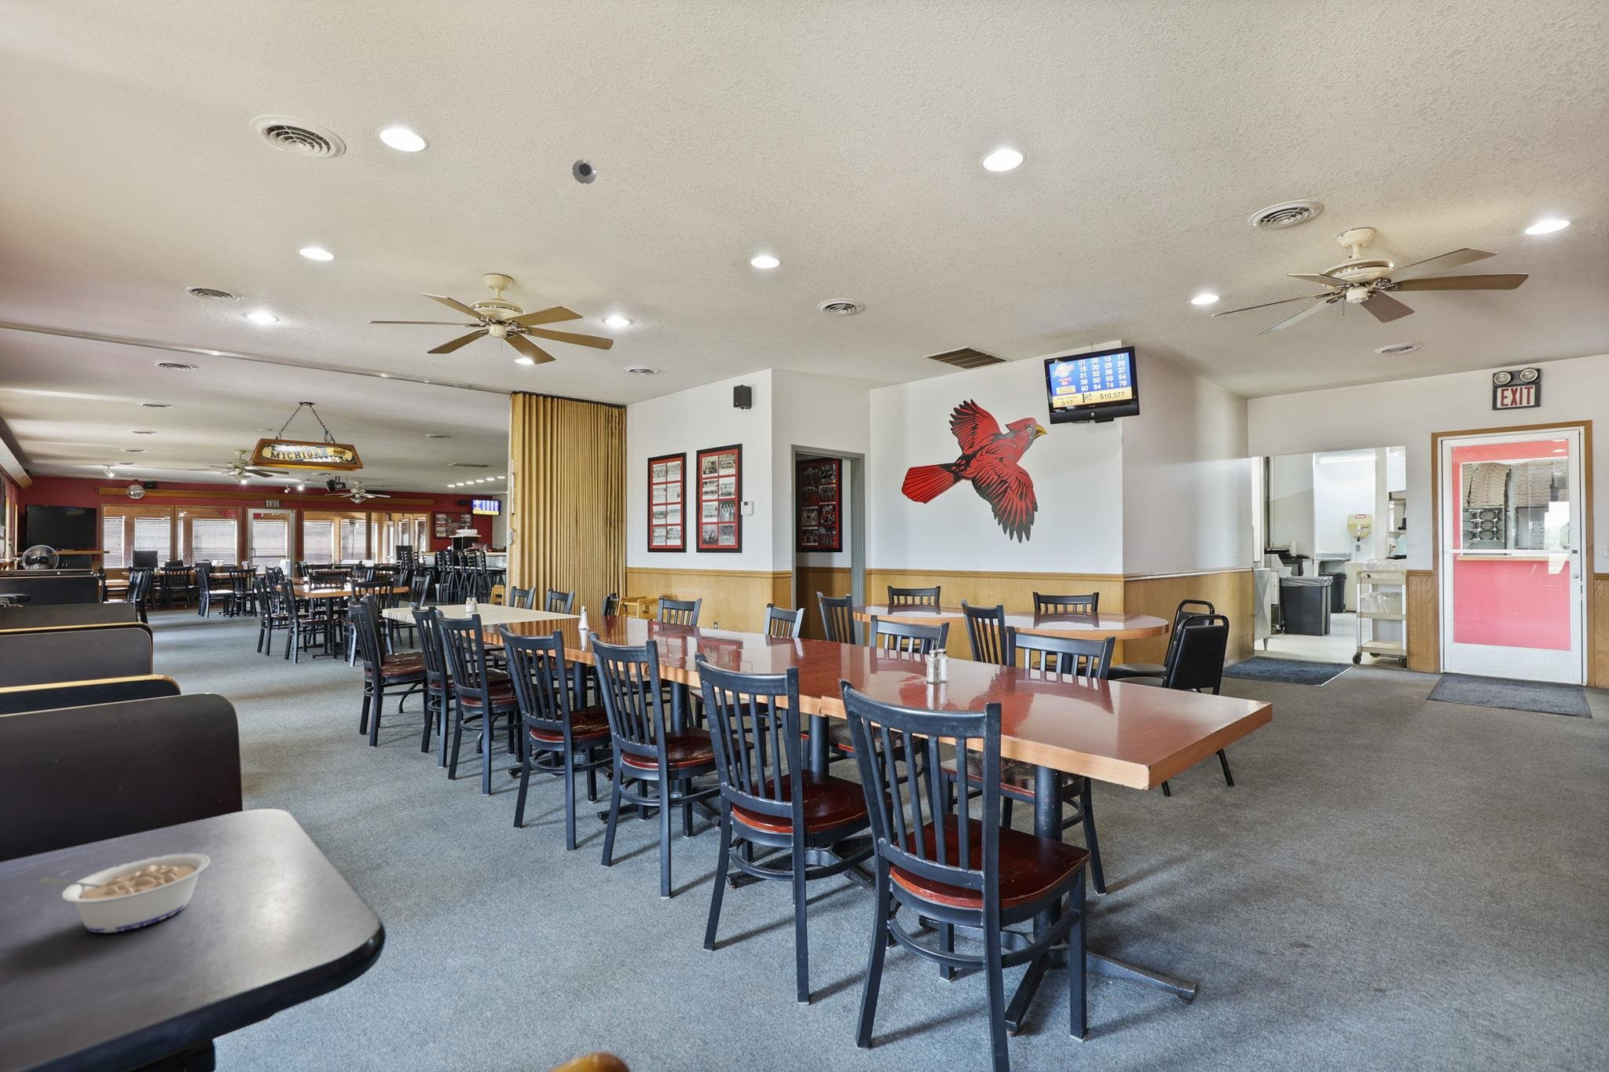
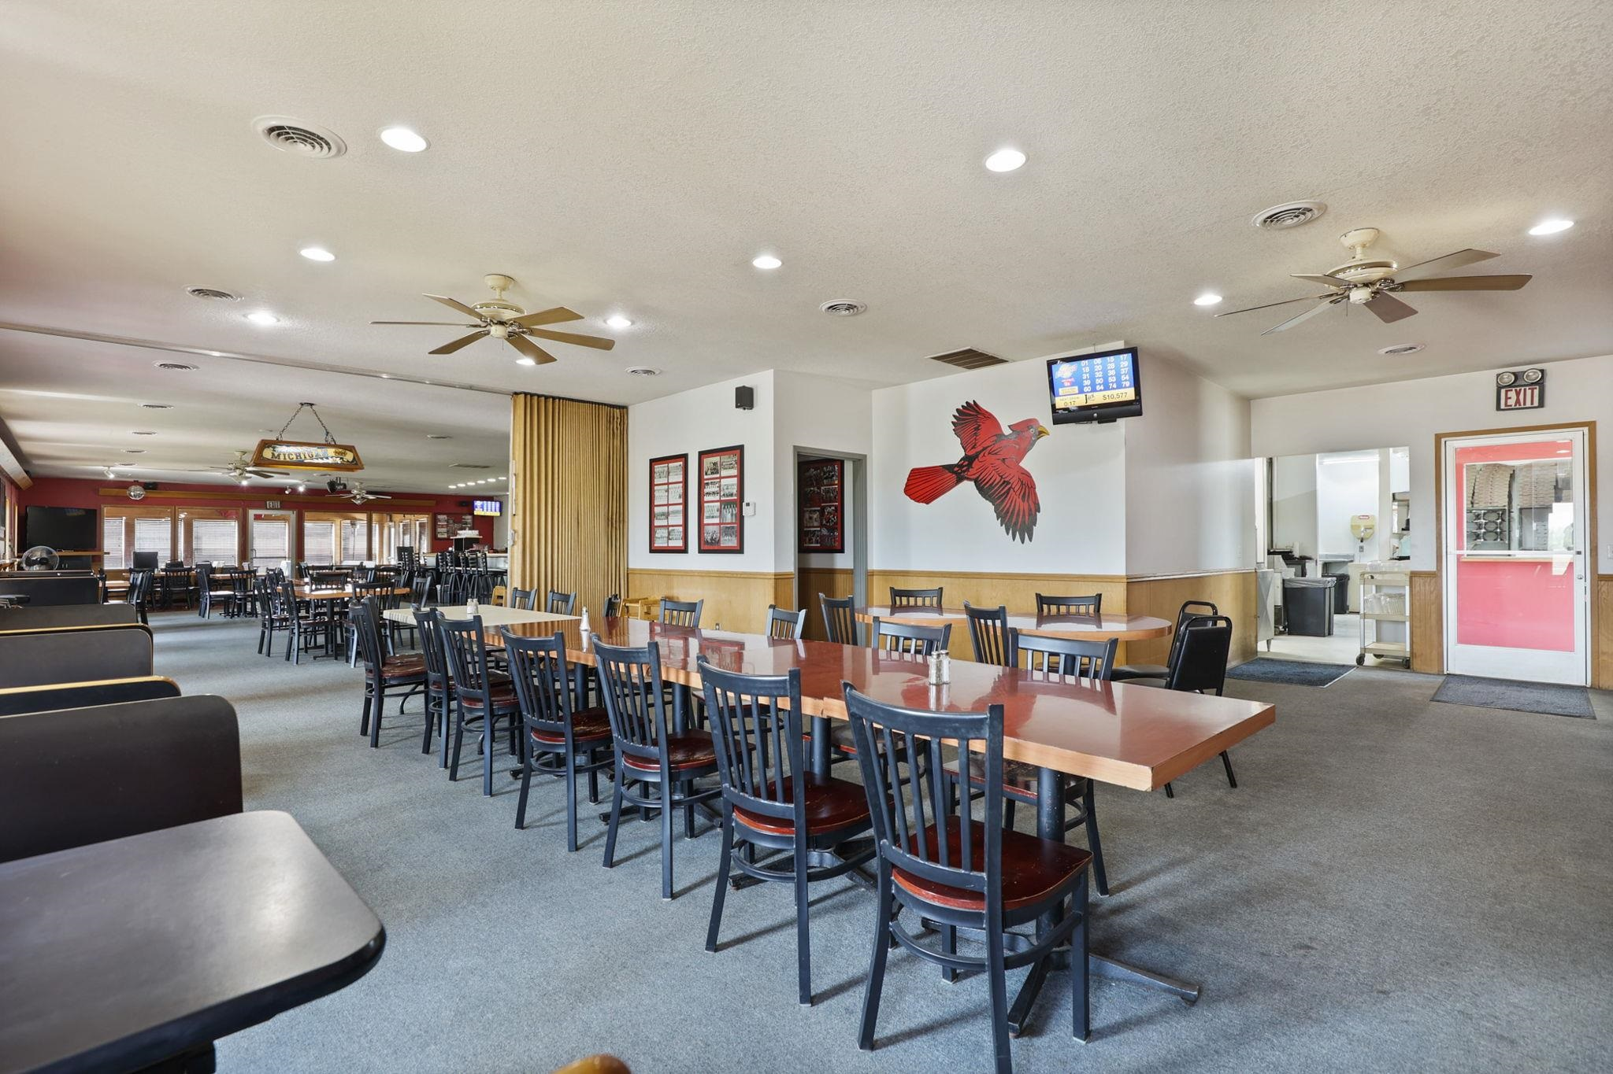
- smoke detector (585, 170)
- legume (134, 893)
